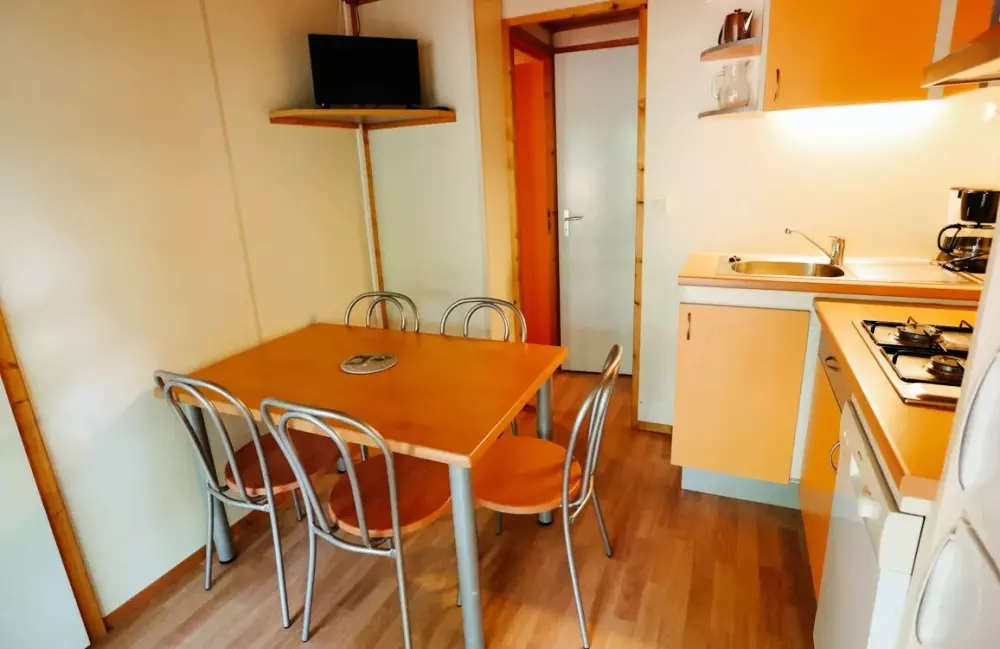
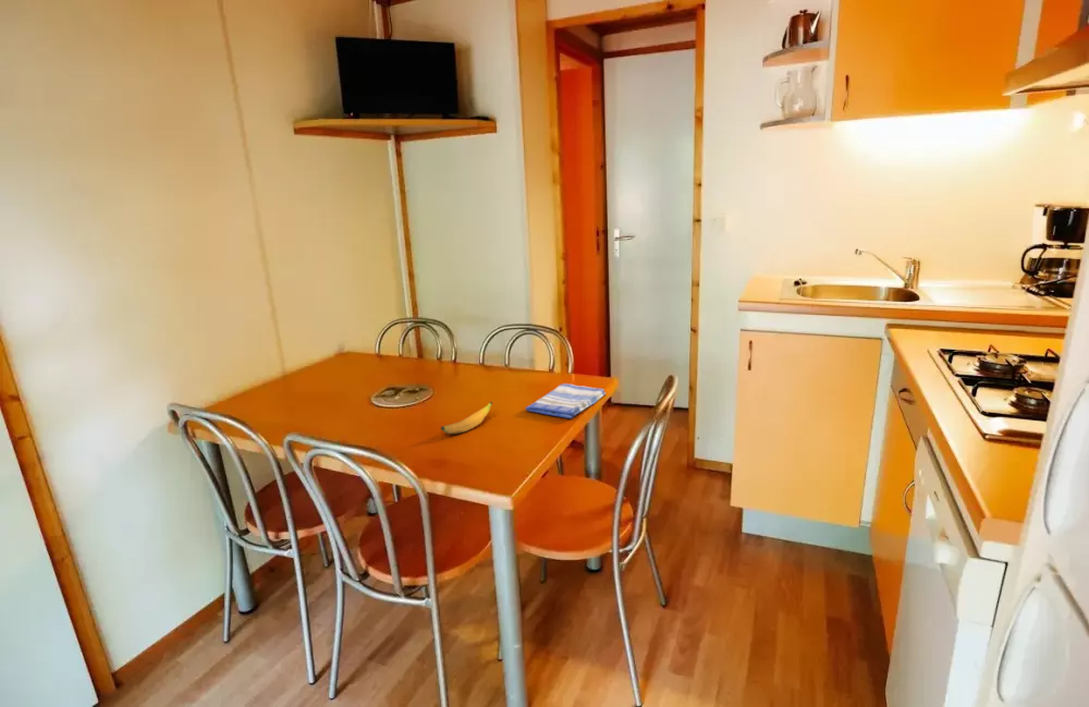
+ banana (467, 419)
+ dish towel (566, 399)
